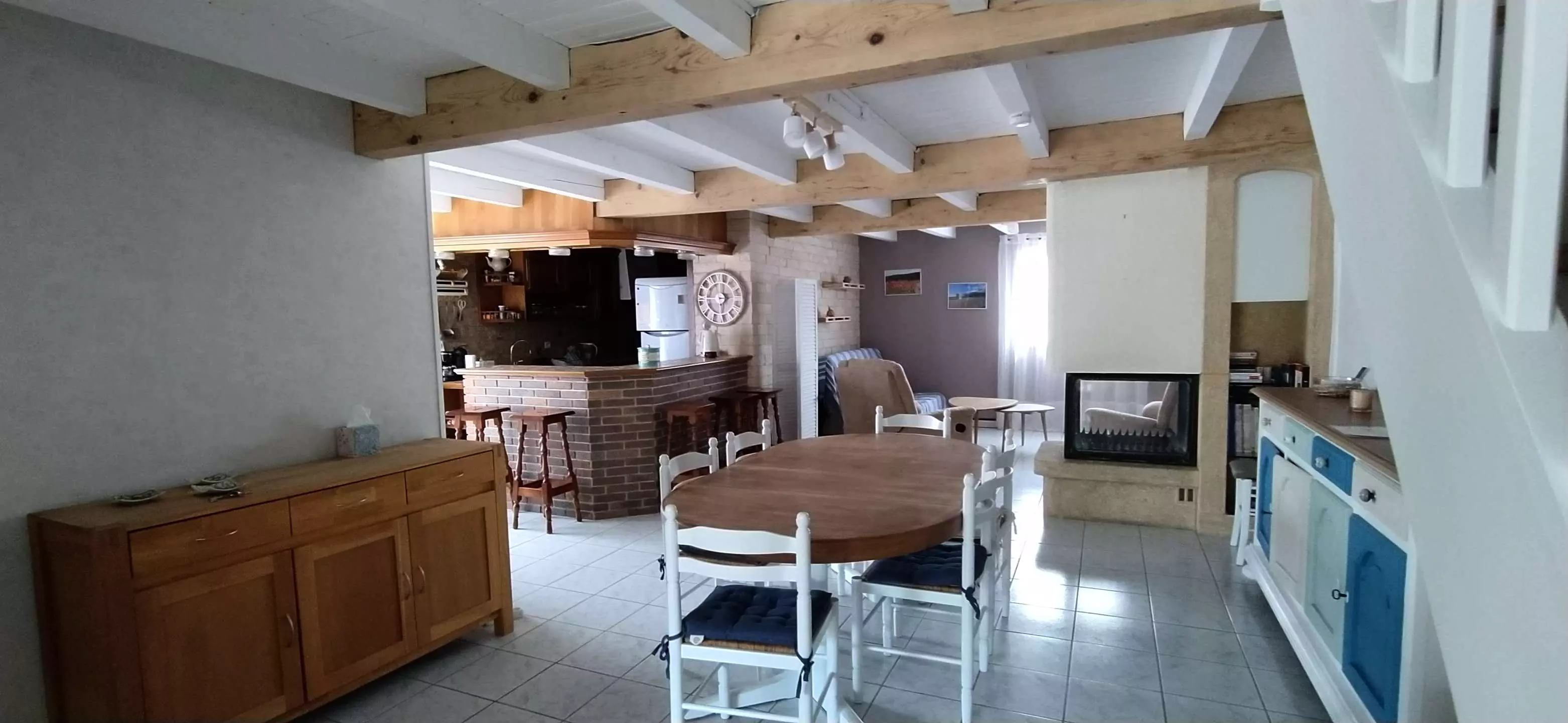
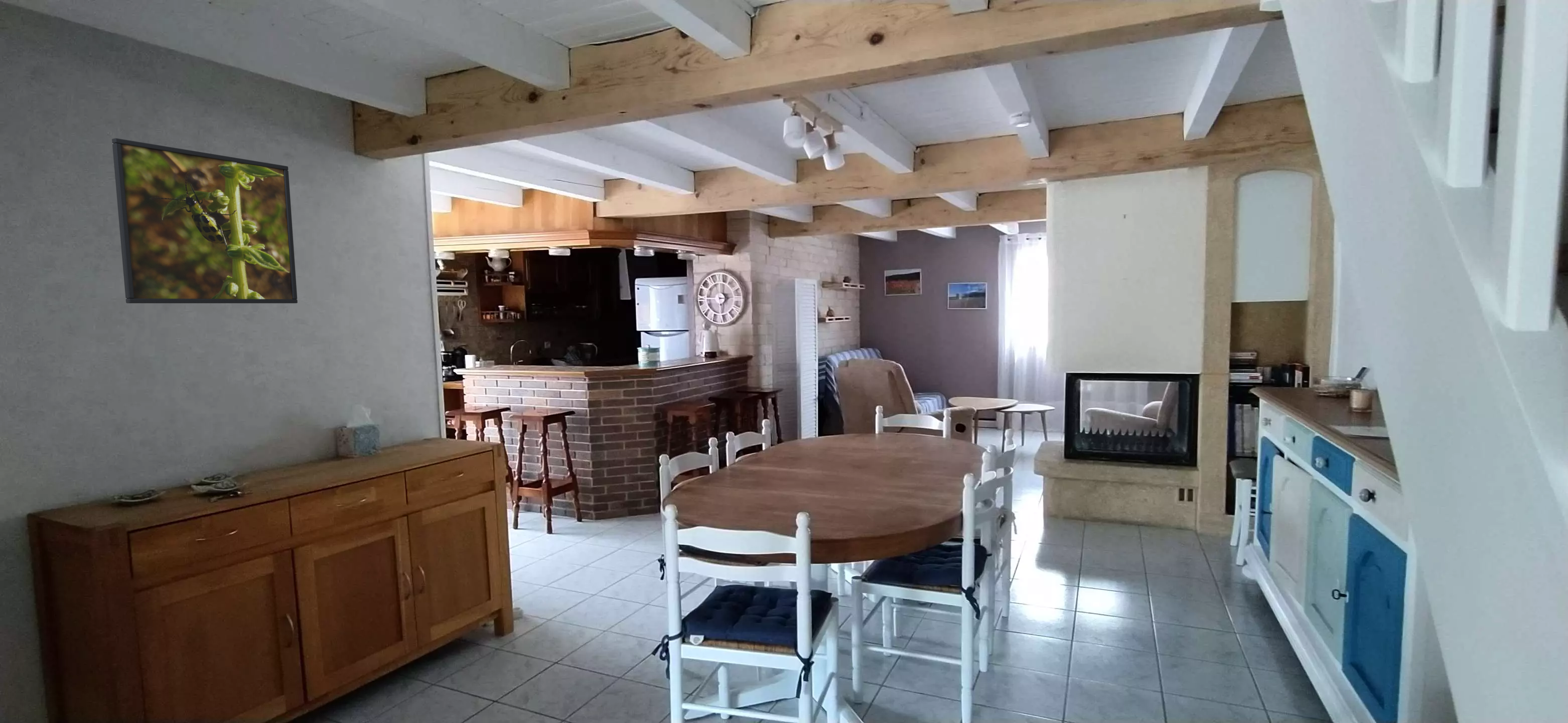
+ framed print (214, 229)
